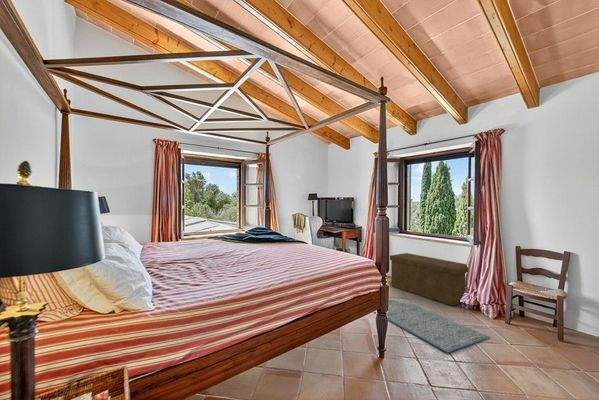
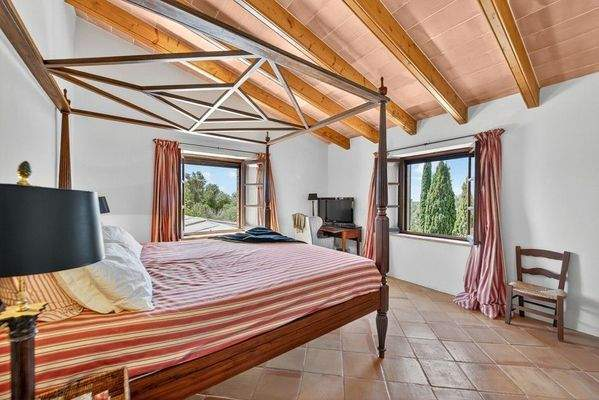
- rug (413, 317)
- storage bench (427, 276)
